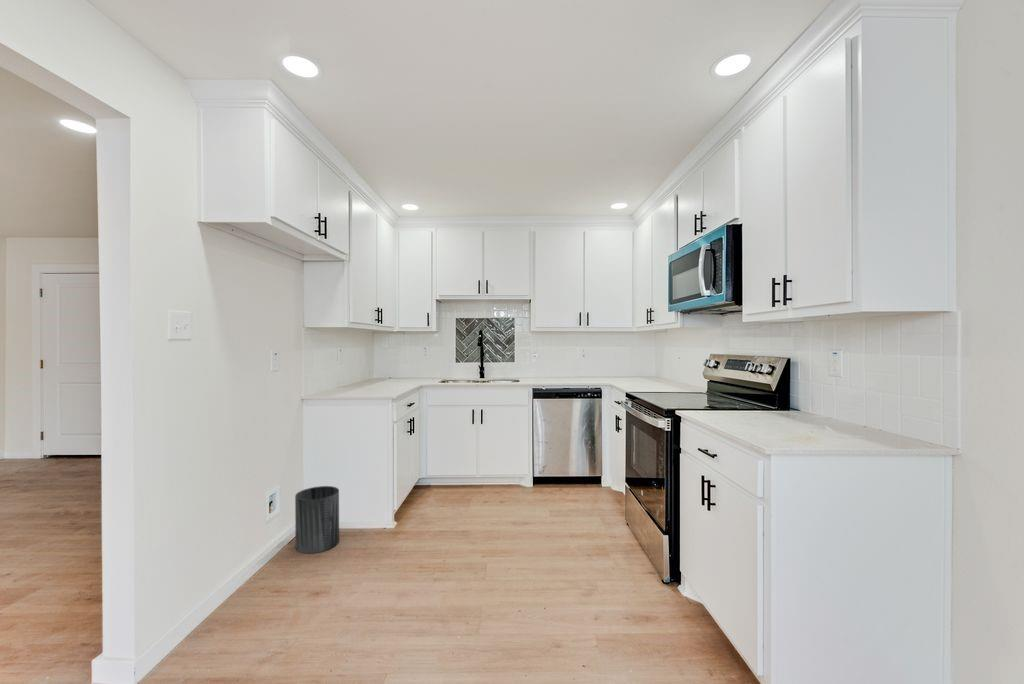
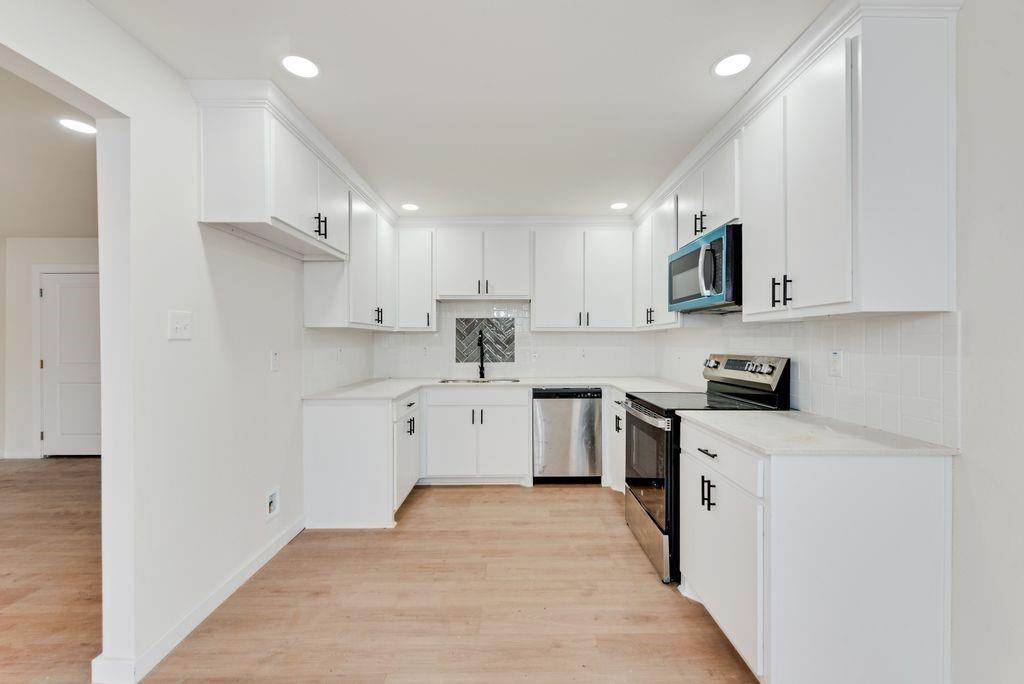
- trash can (317, 518)
